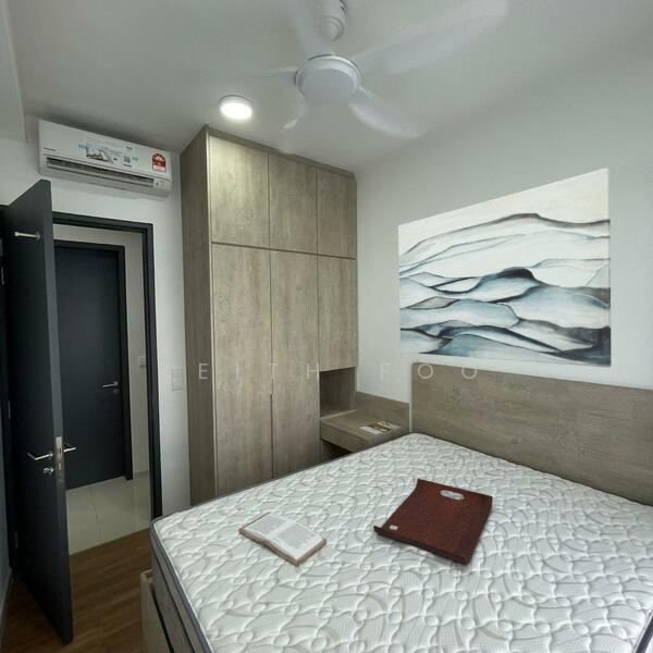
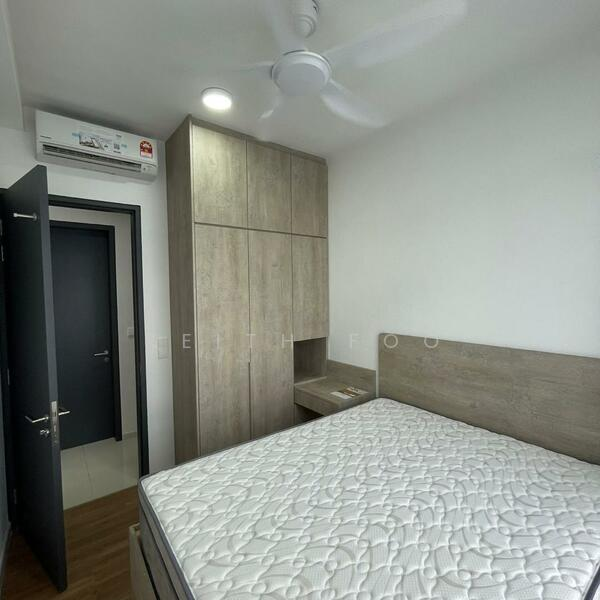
- serving tray (436, 515)
- book (281, 532)
- wall art (481, 281)
